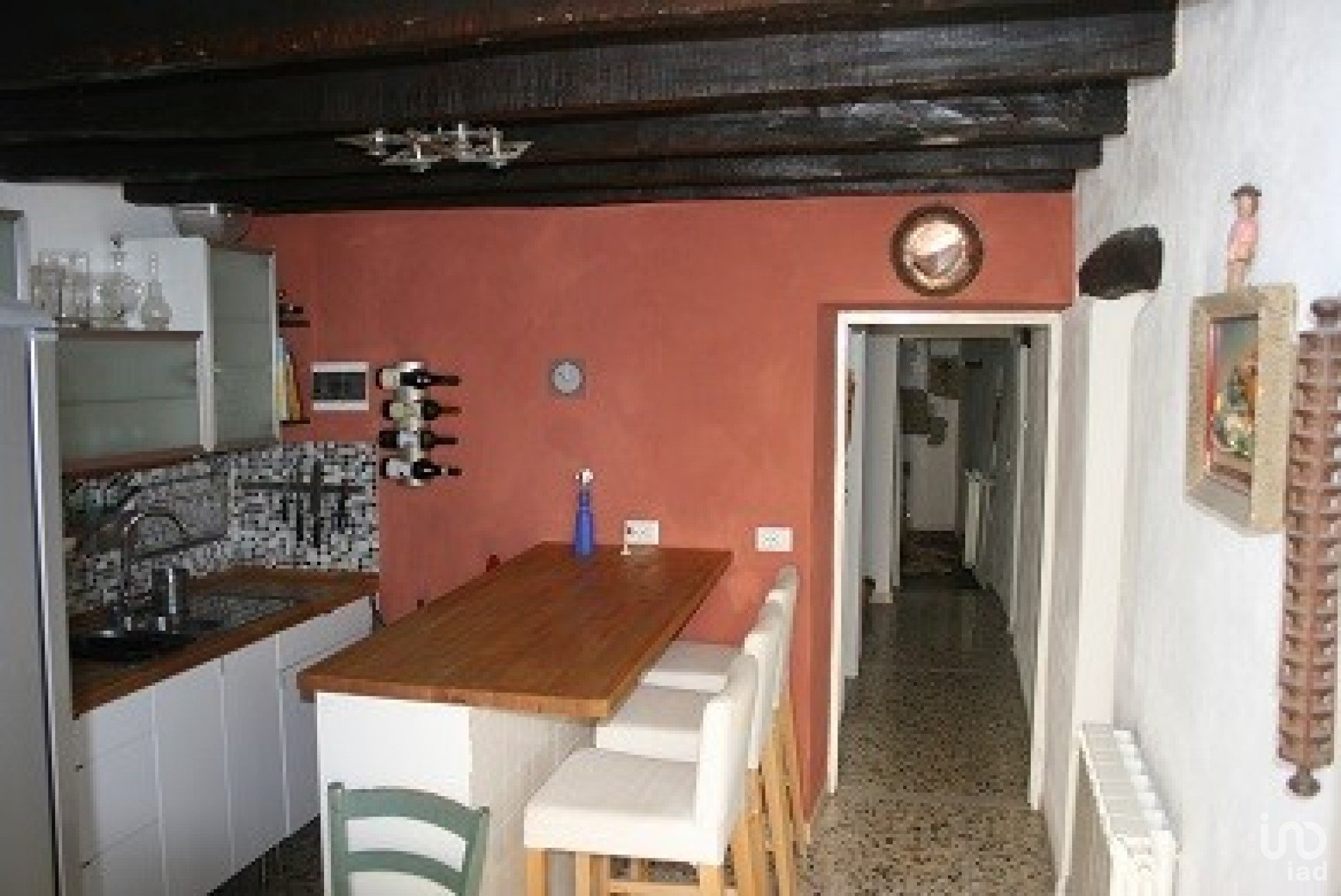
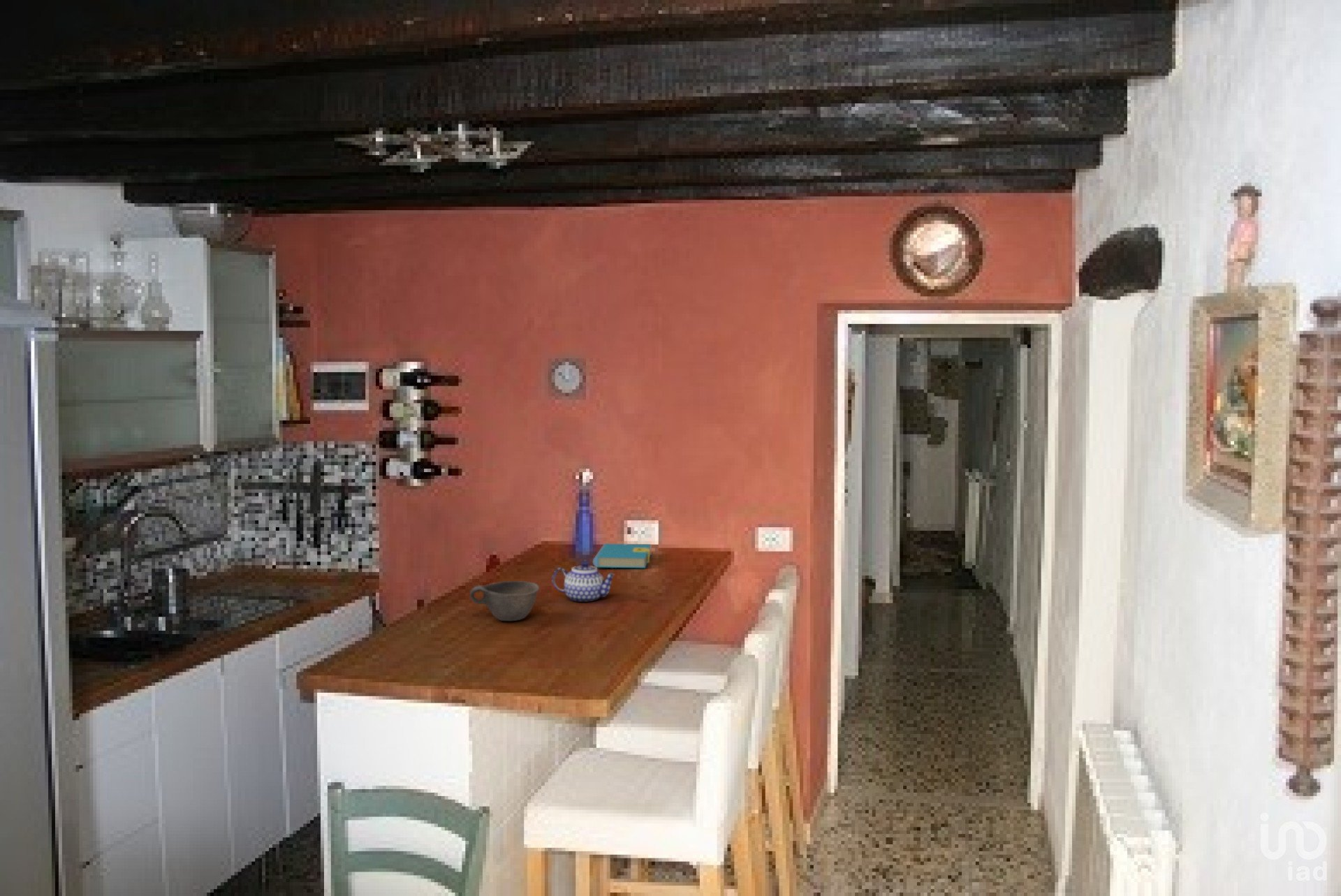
+ book (623, 555)
+ bowl (505, 603)
+ teapot (583, 579)
